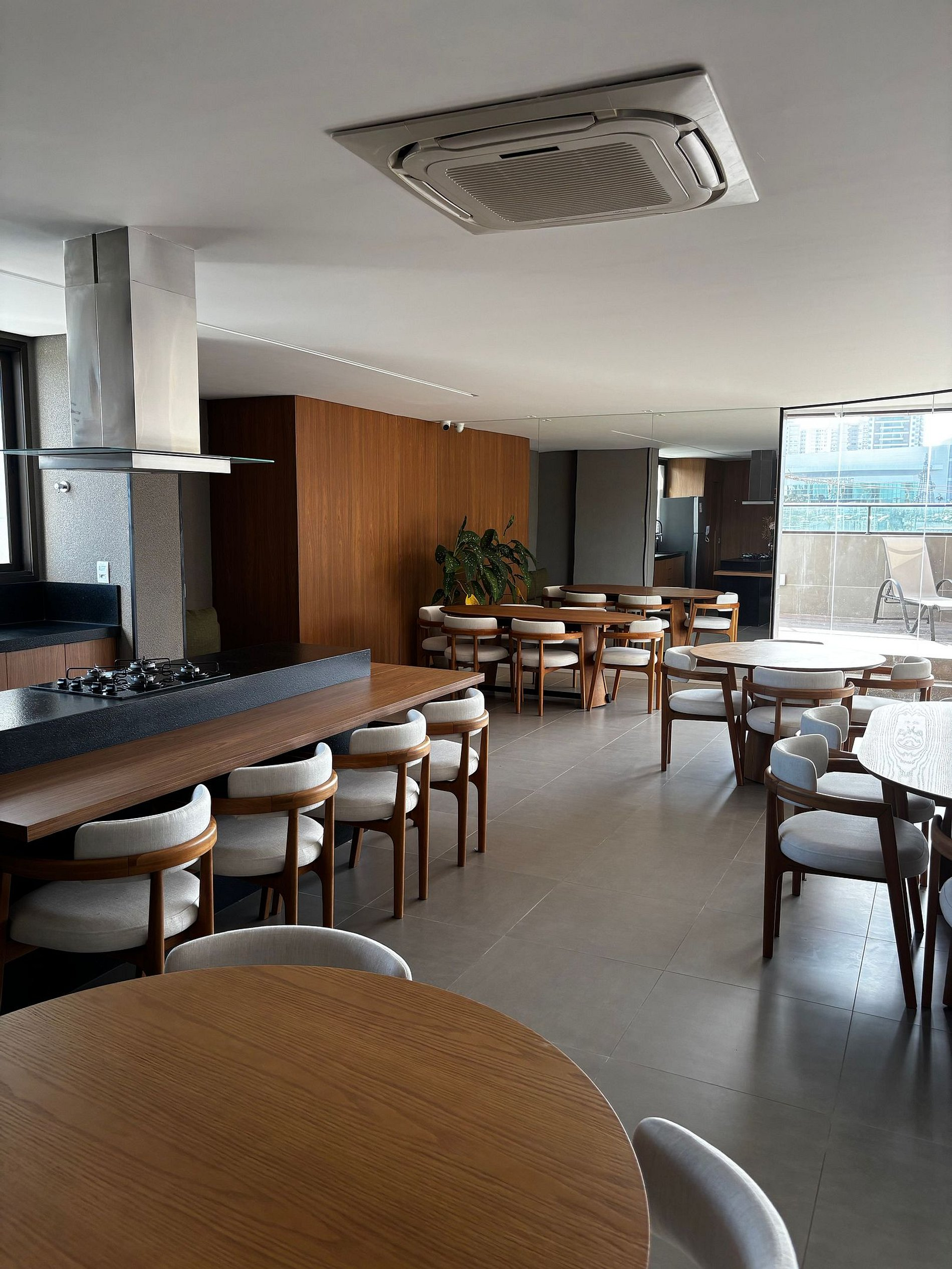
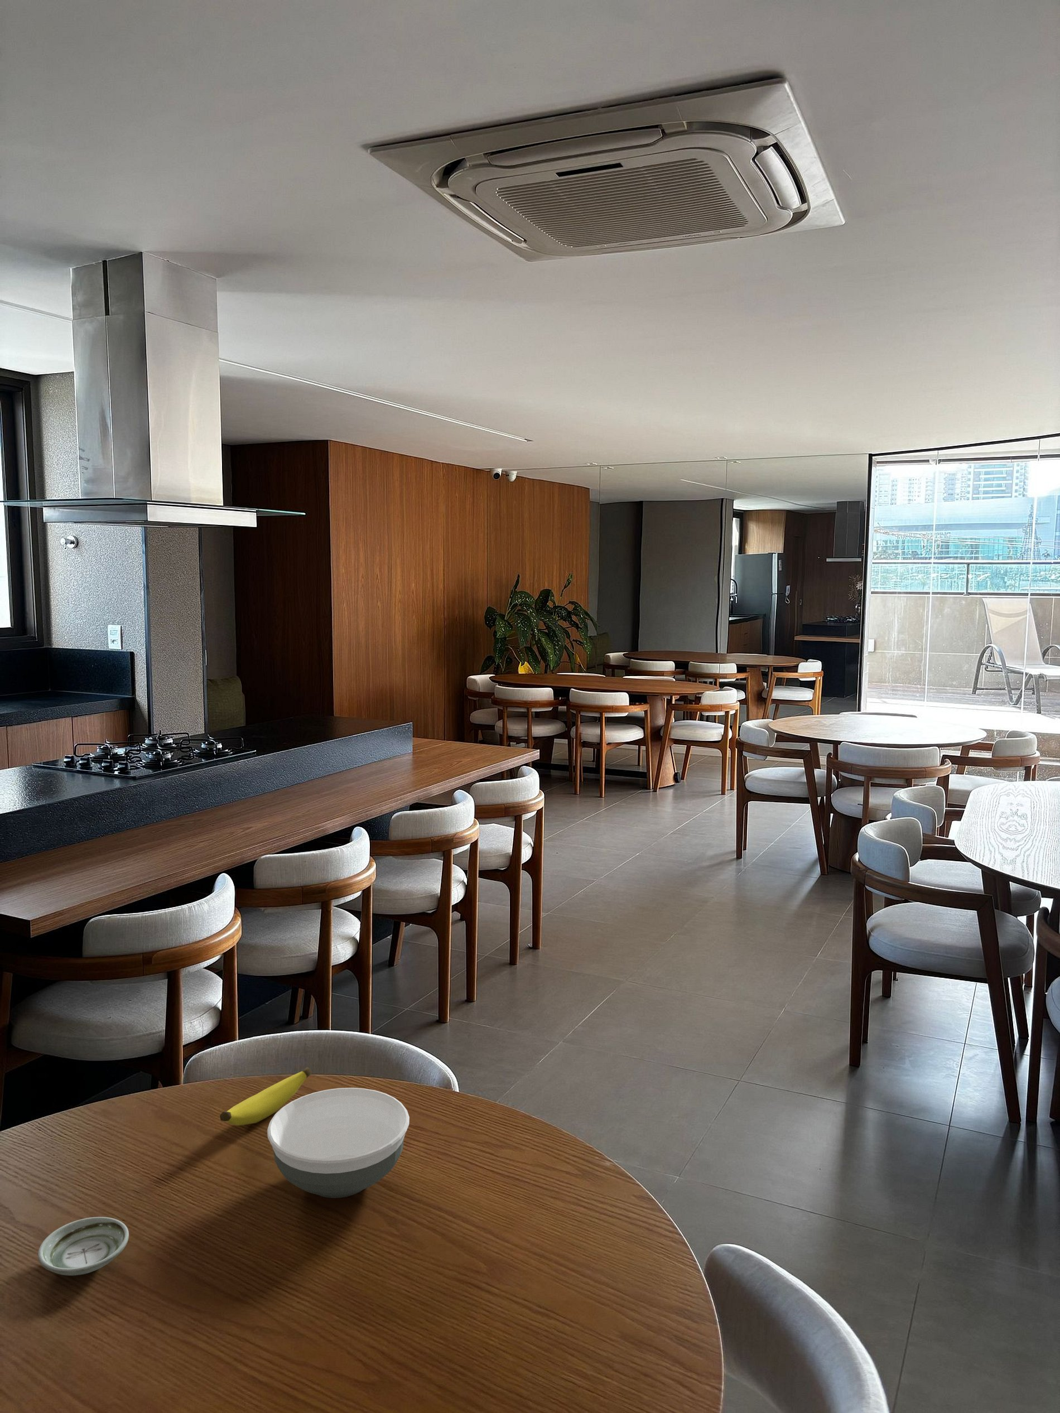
+ bowl (340, 1150)
+ saucer (85, 1252)
+ banana (262, 1099)
